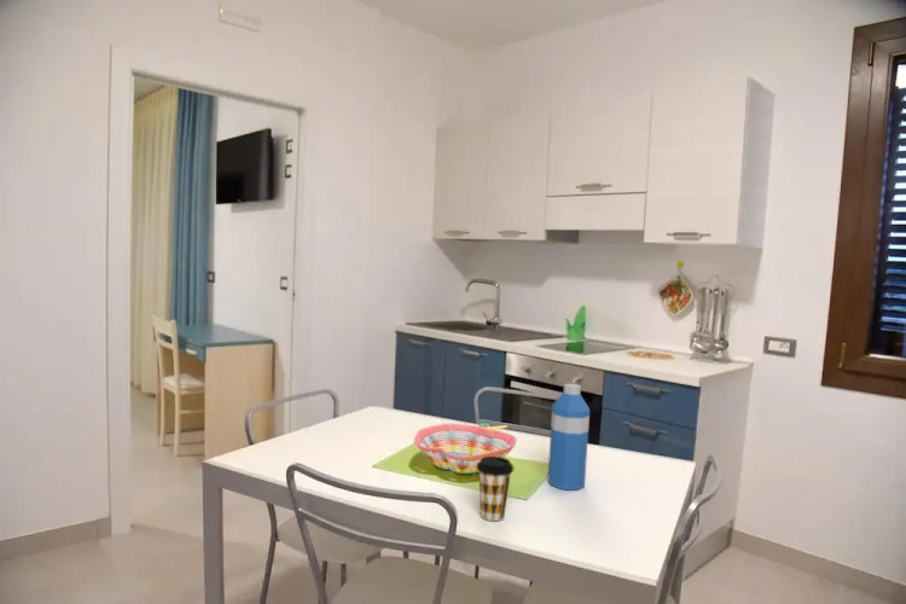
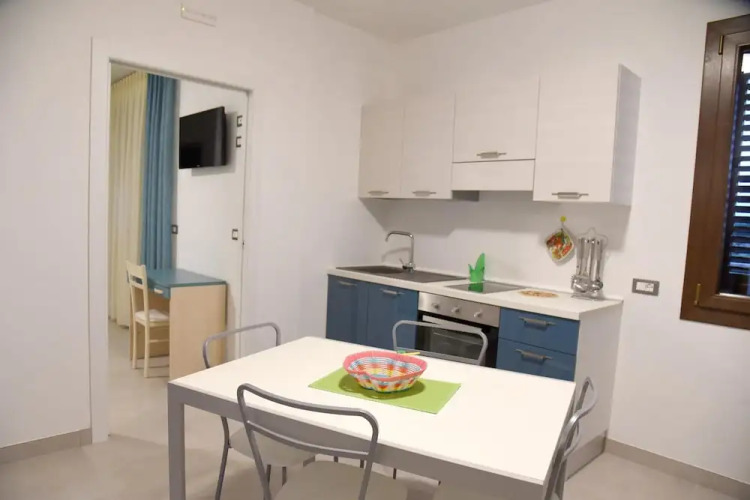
- water bottle (569, 434)
- coffee cup (493, 488)
